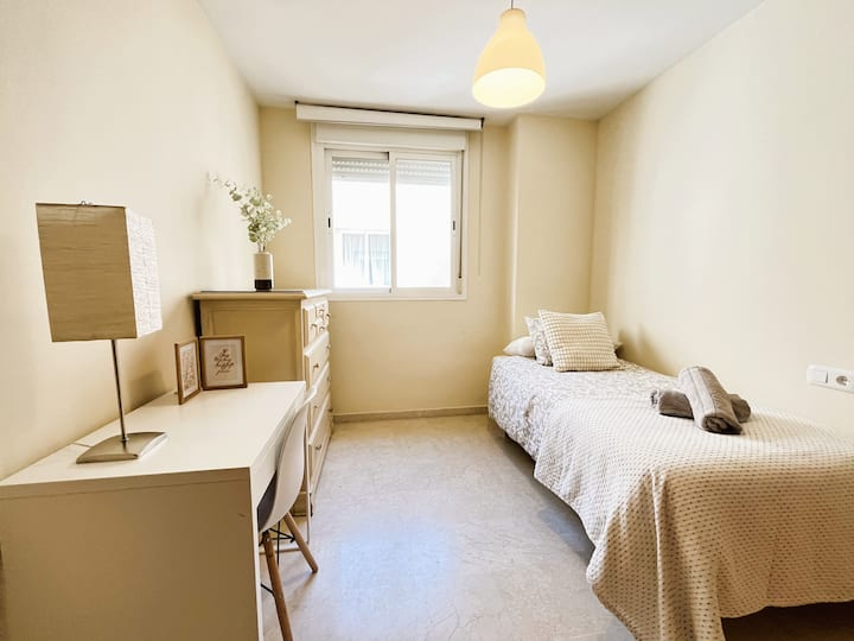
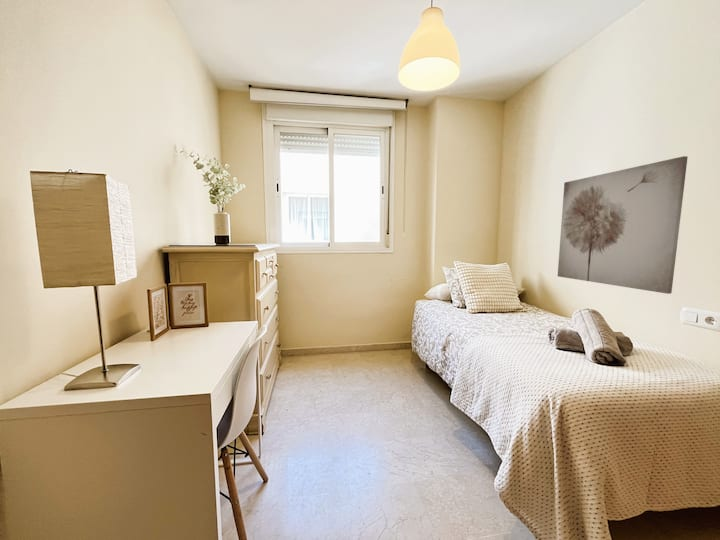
+ wall art (609, 228)
